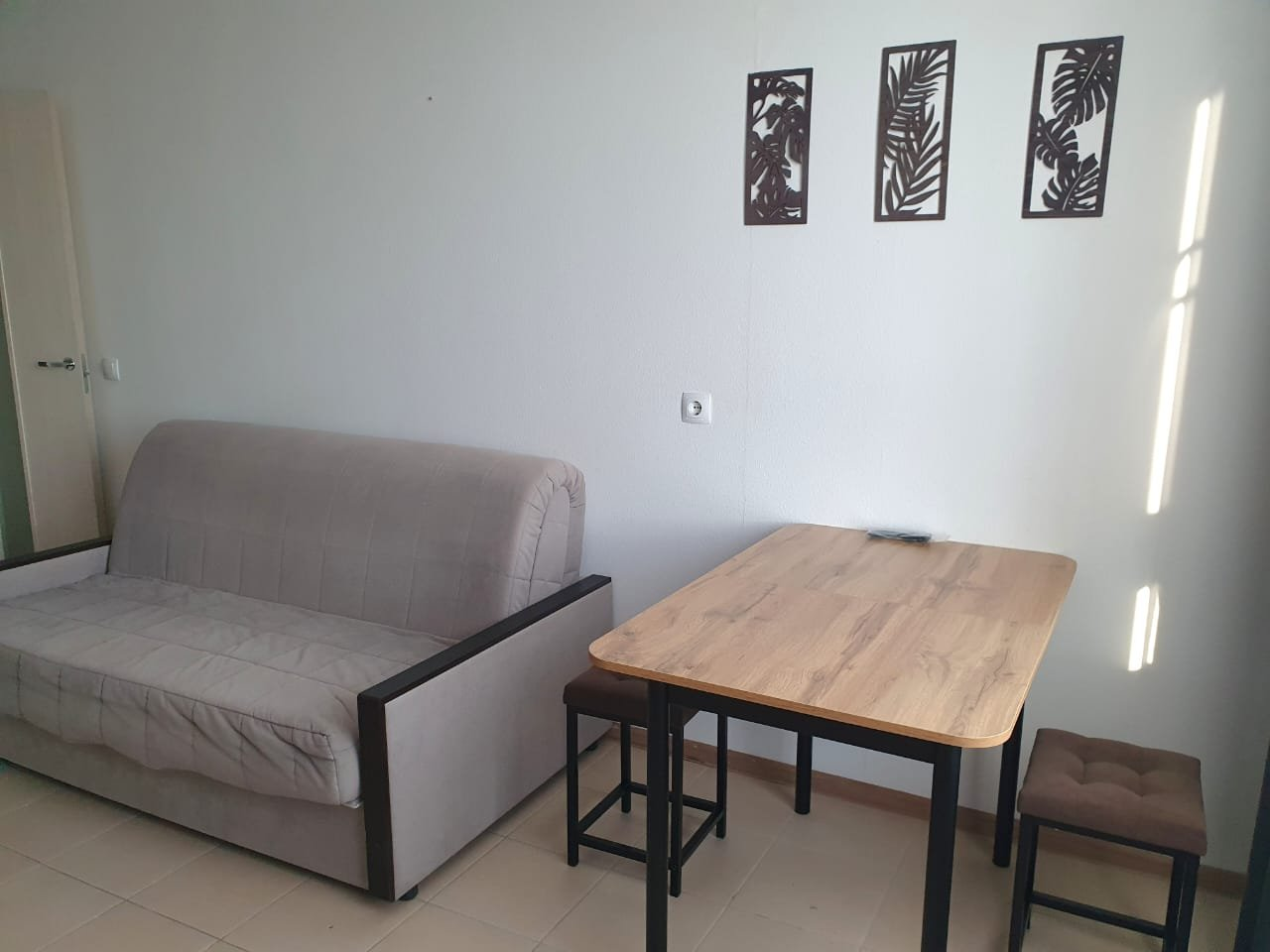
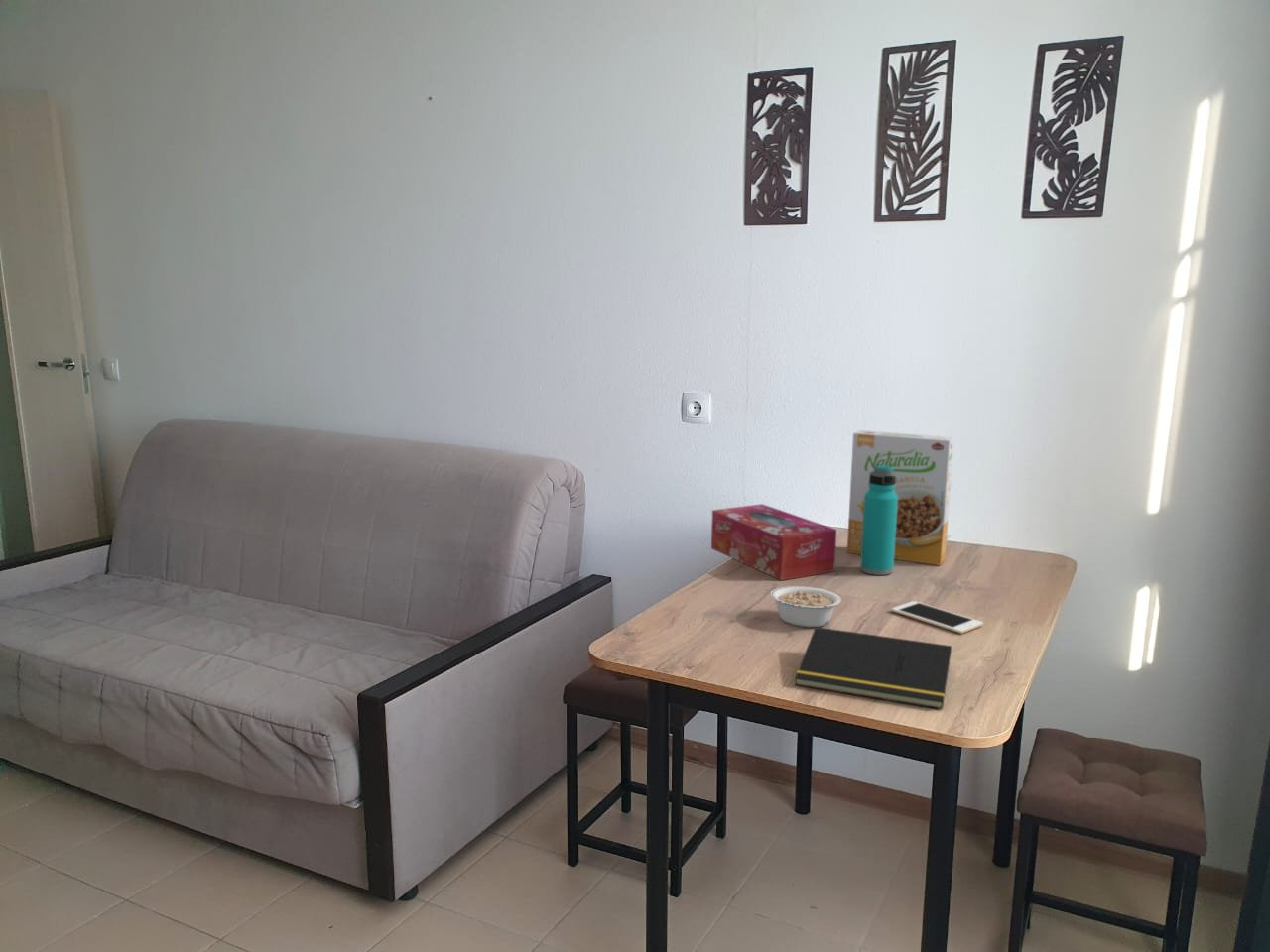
+ legume (808, 606)
+ cell phone (936, 616)
+ tissue box (771, 539)
+ cereal box (899, 496)
+ water bottle (879, 518)
+ notepad (874, 664)
